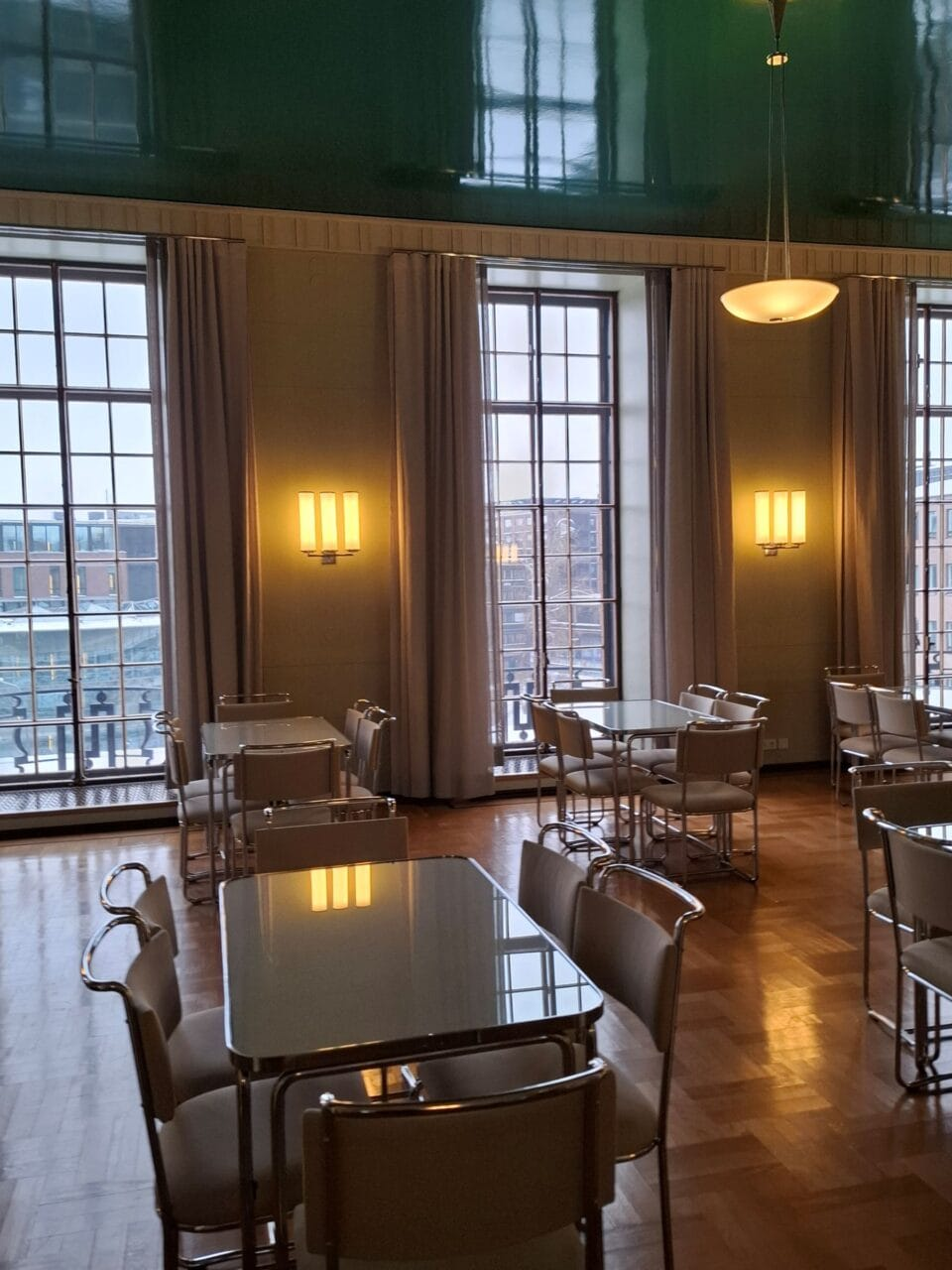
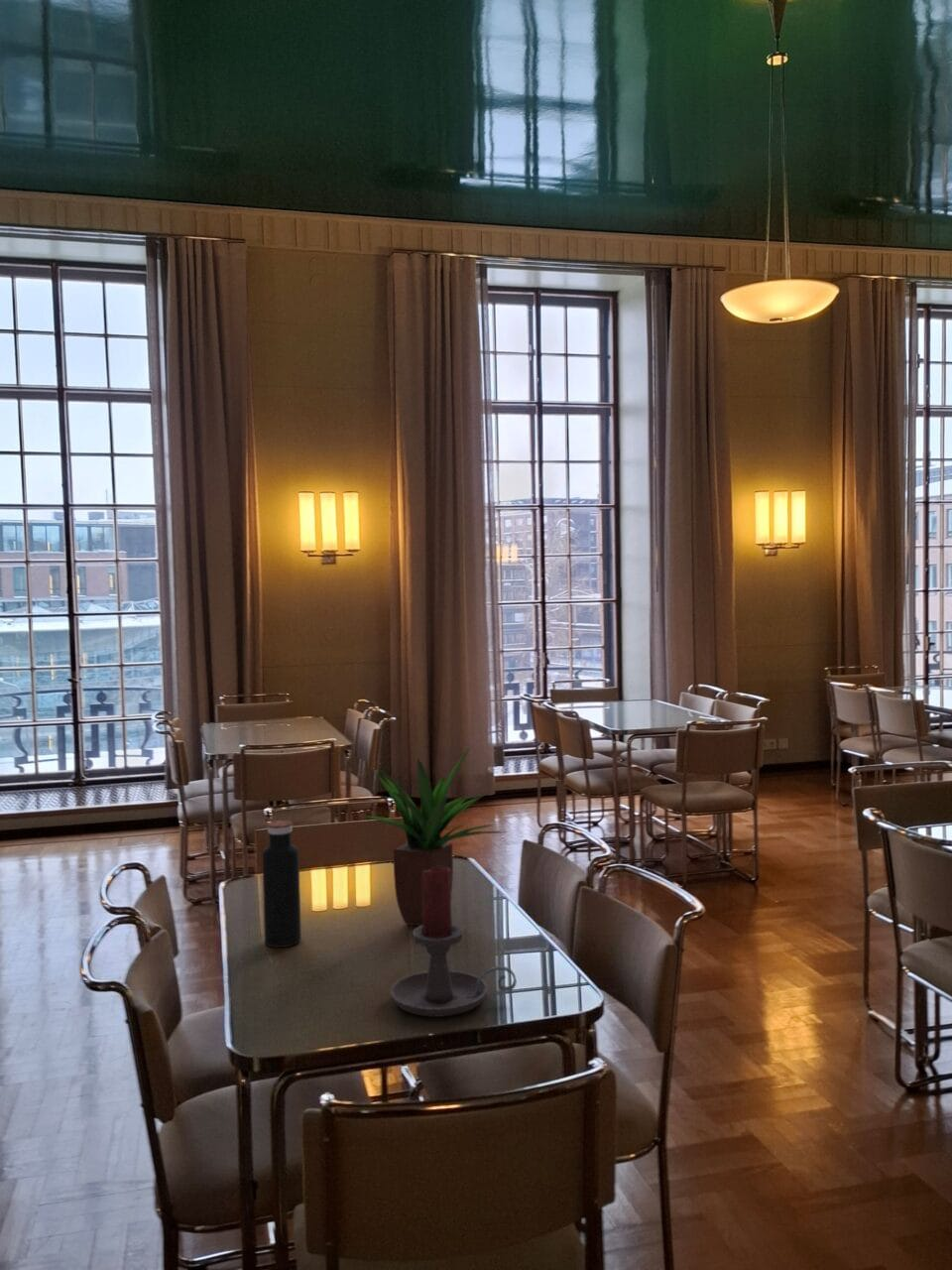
+ candle holder (452, 932)
+ water bottle (281, 882)
+ potted plant (435, 834)
